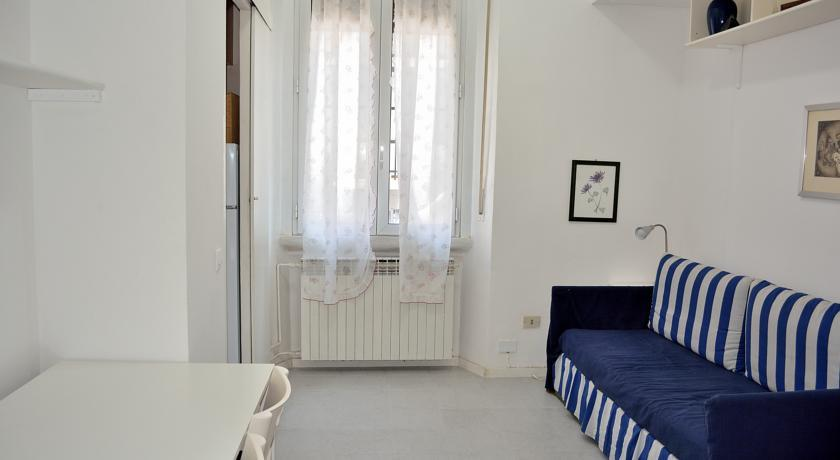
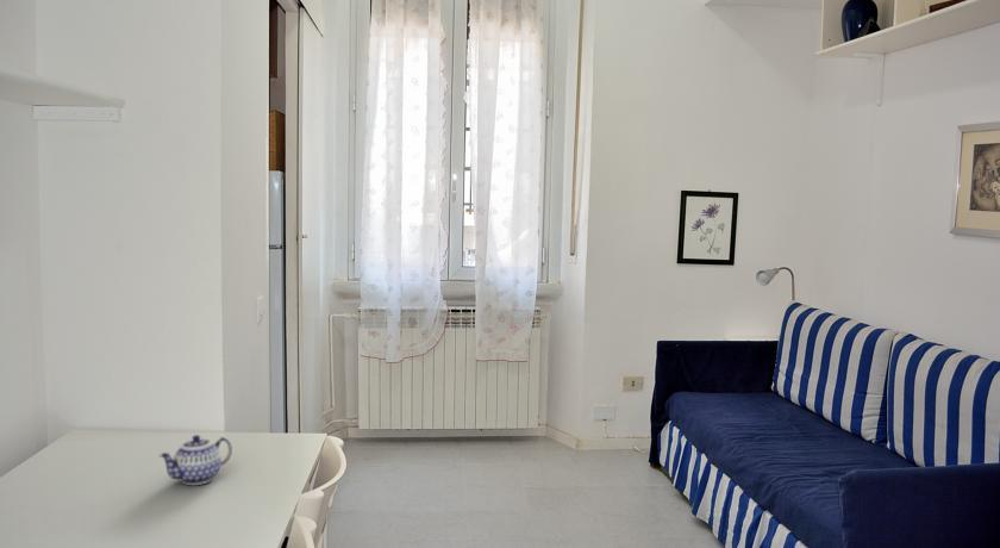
+ teapot (196, 457)
